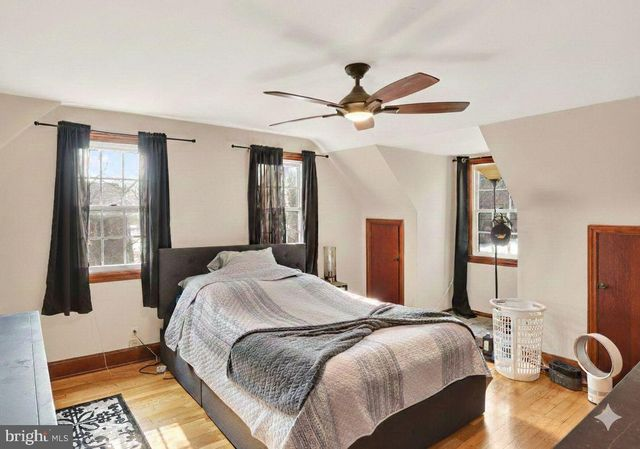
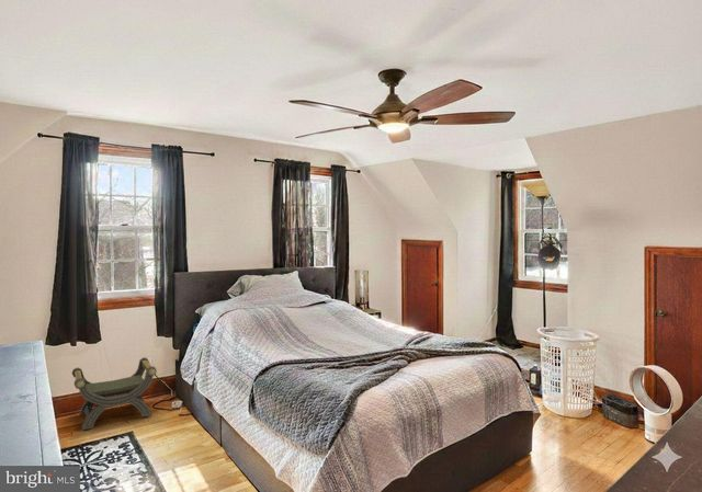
+ stool (114, 391)
